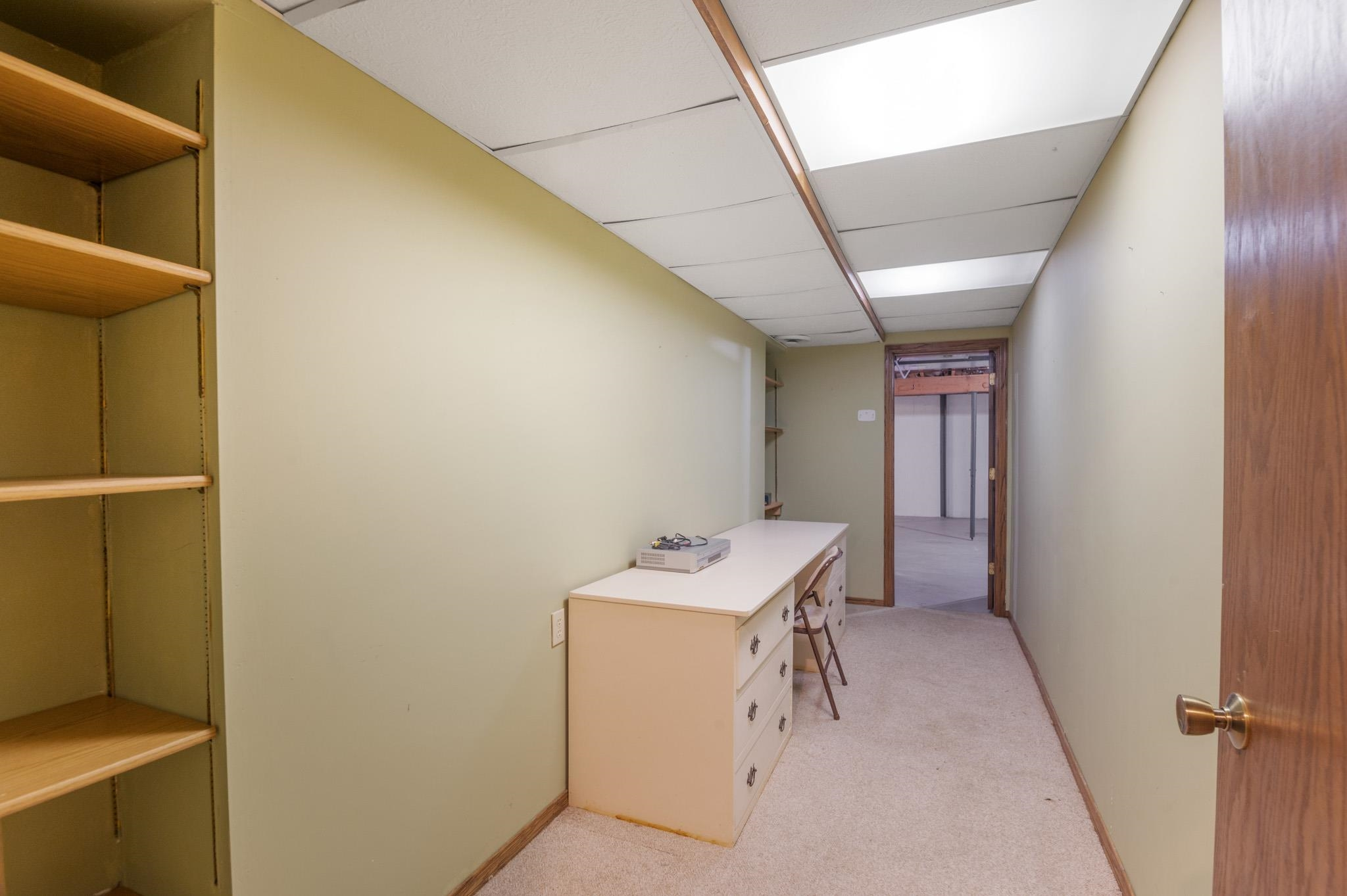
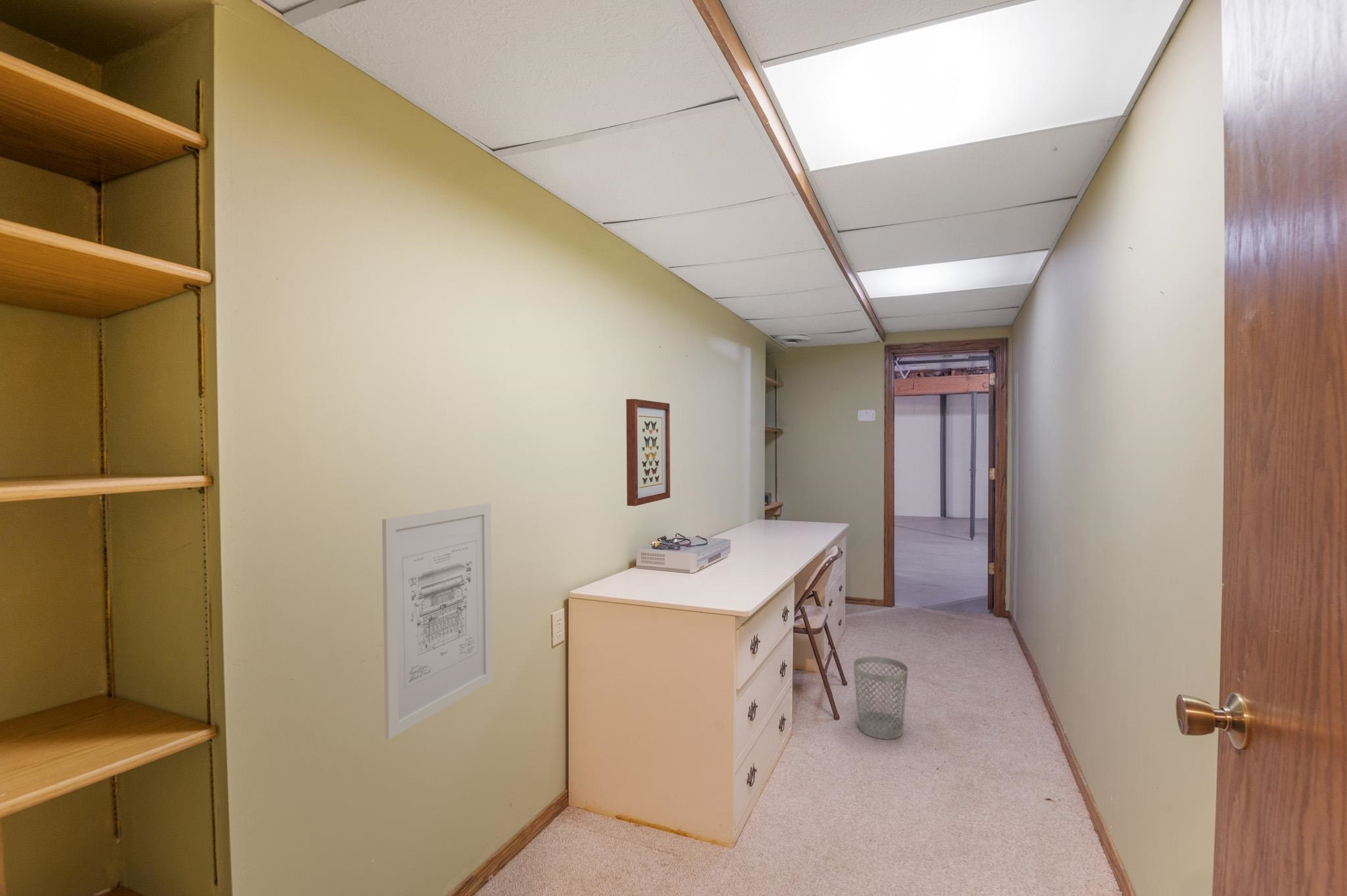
+ wastebasket (880, 697)
+ wall art (443, 609)
+ wall art (649, 451)
